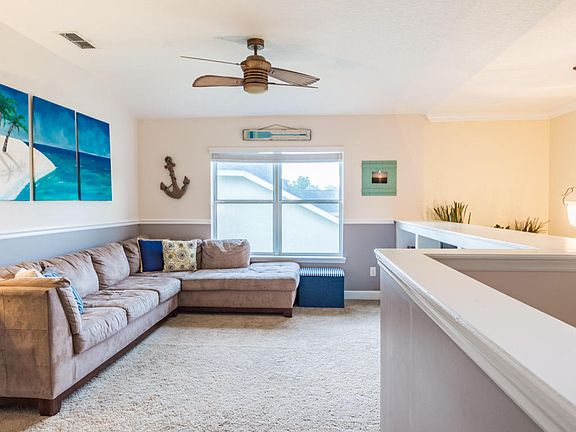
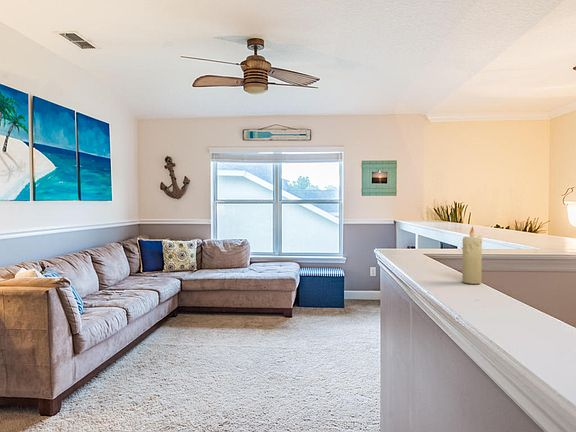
+ candle (471, 254)
